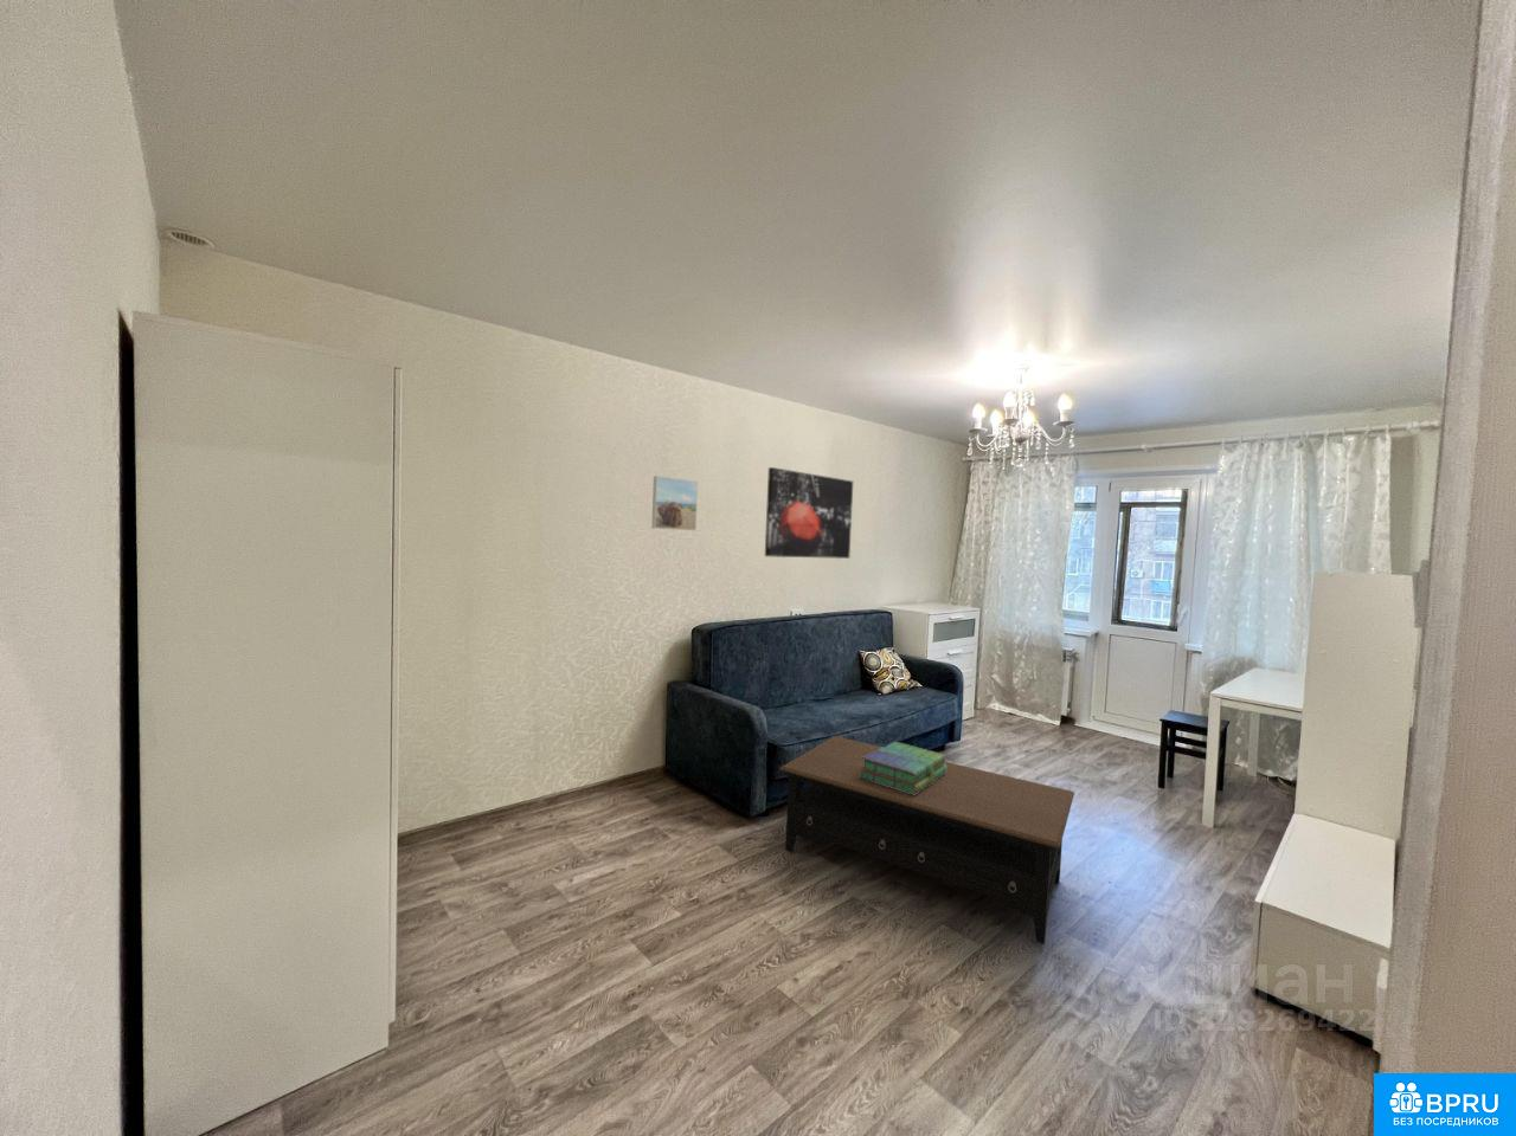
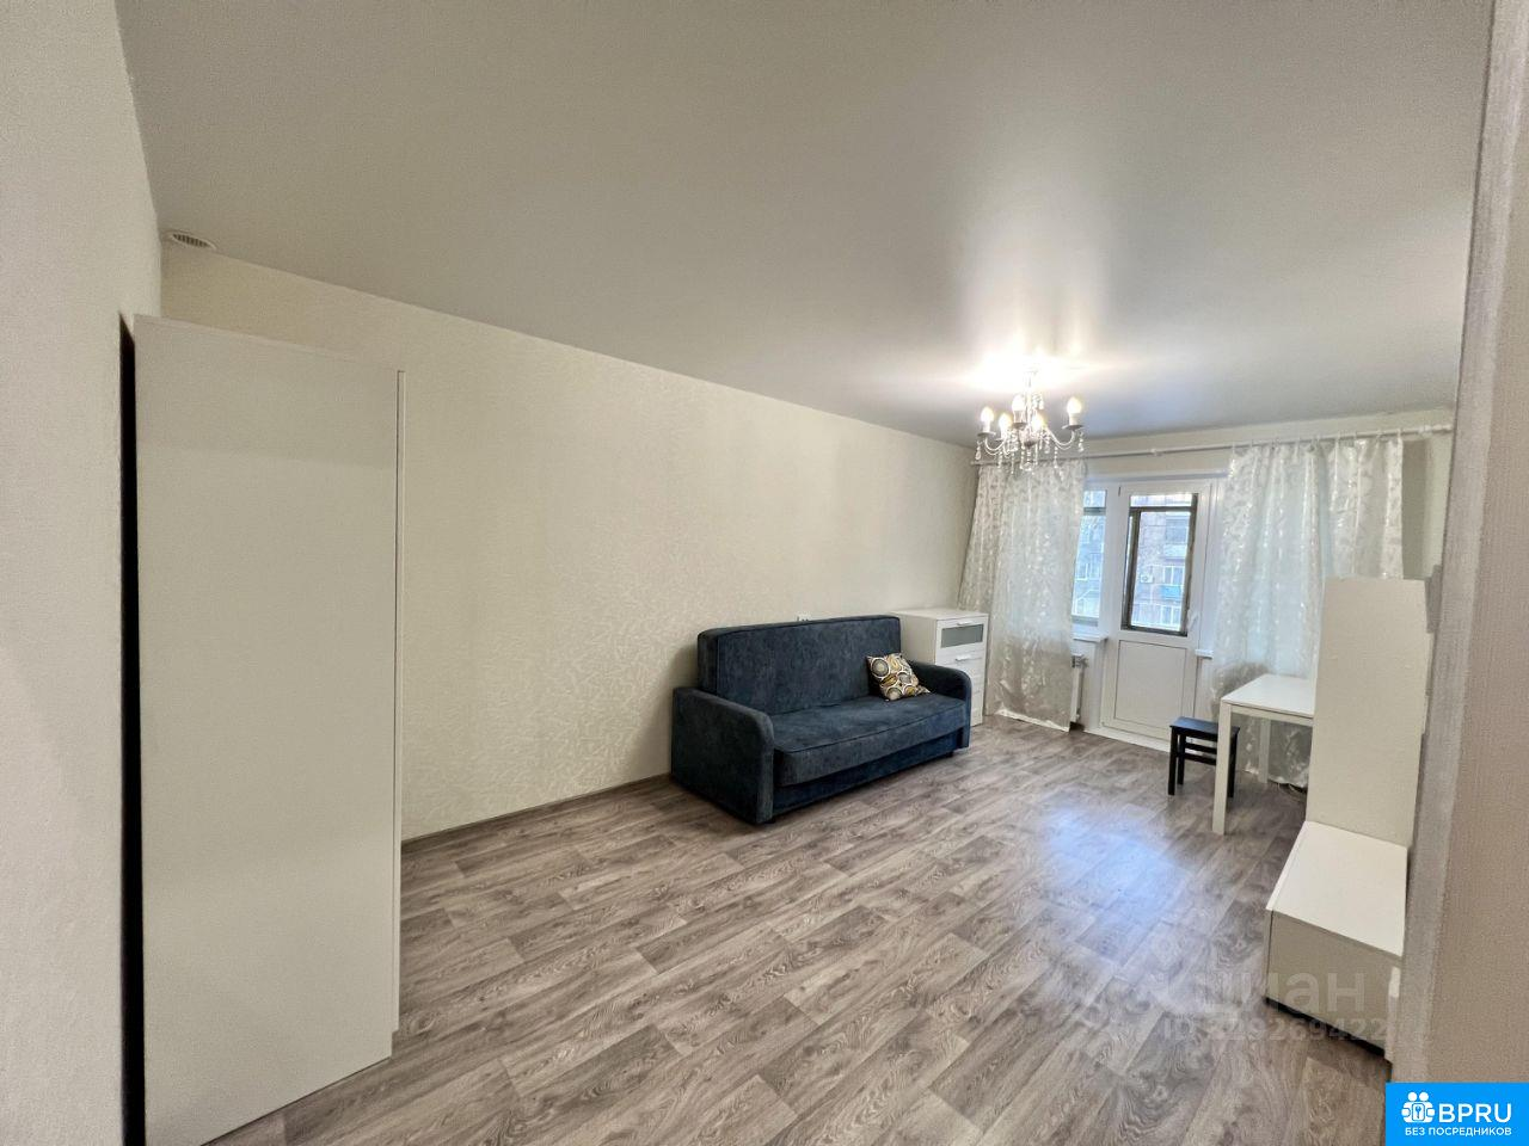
- stack of books (904, 765)
- coffee table (920, 821)
- wall art (812, 515)
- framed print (676, 504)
